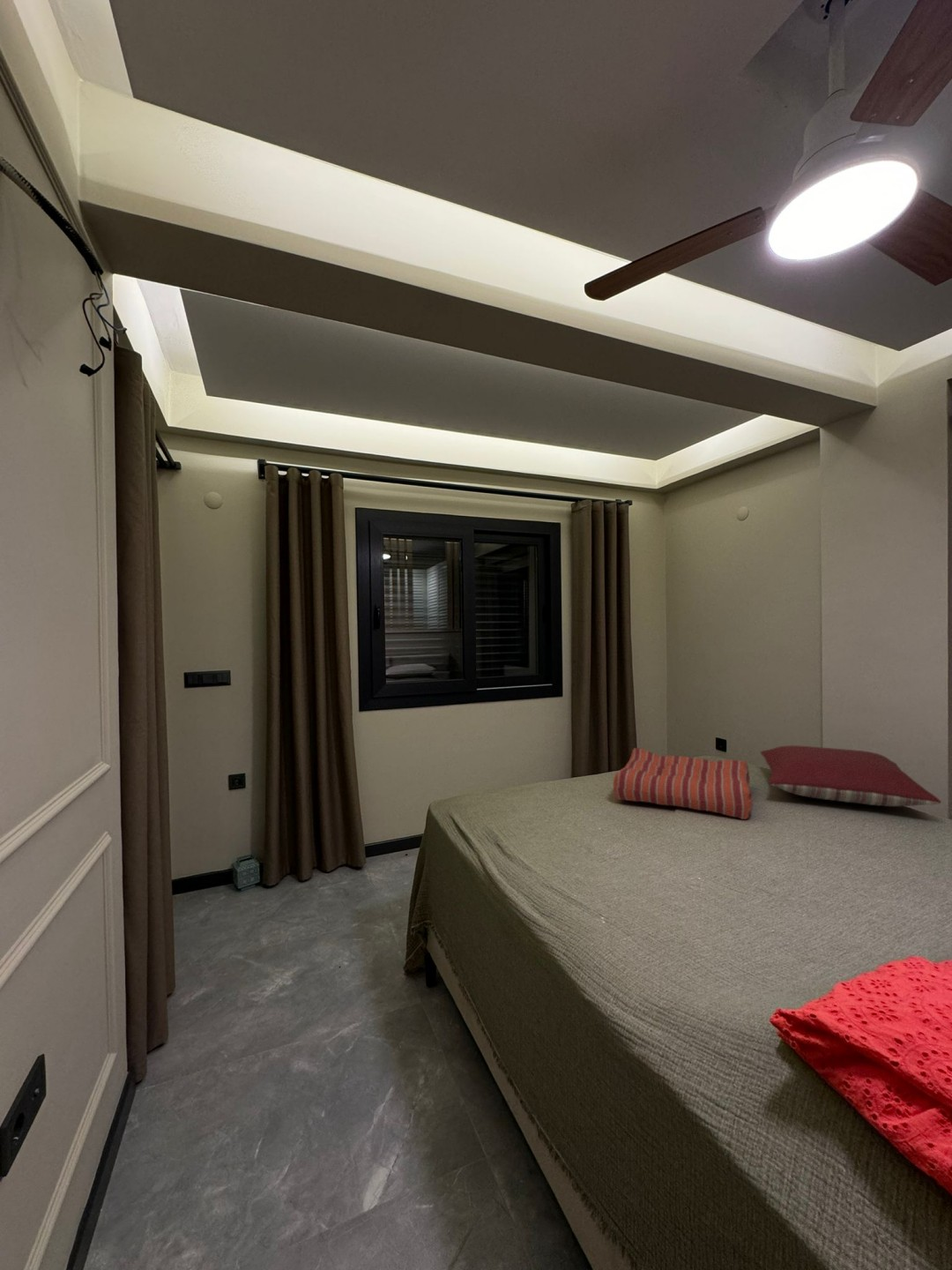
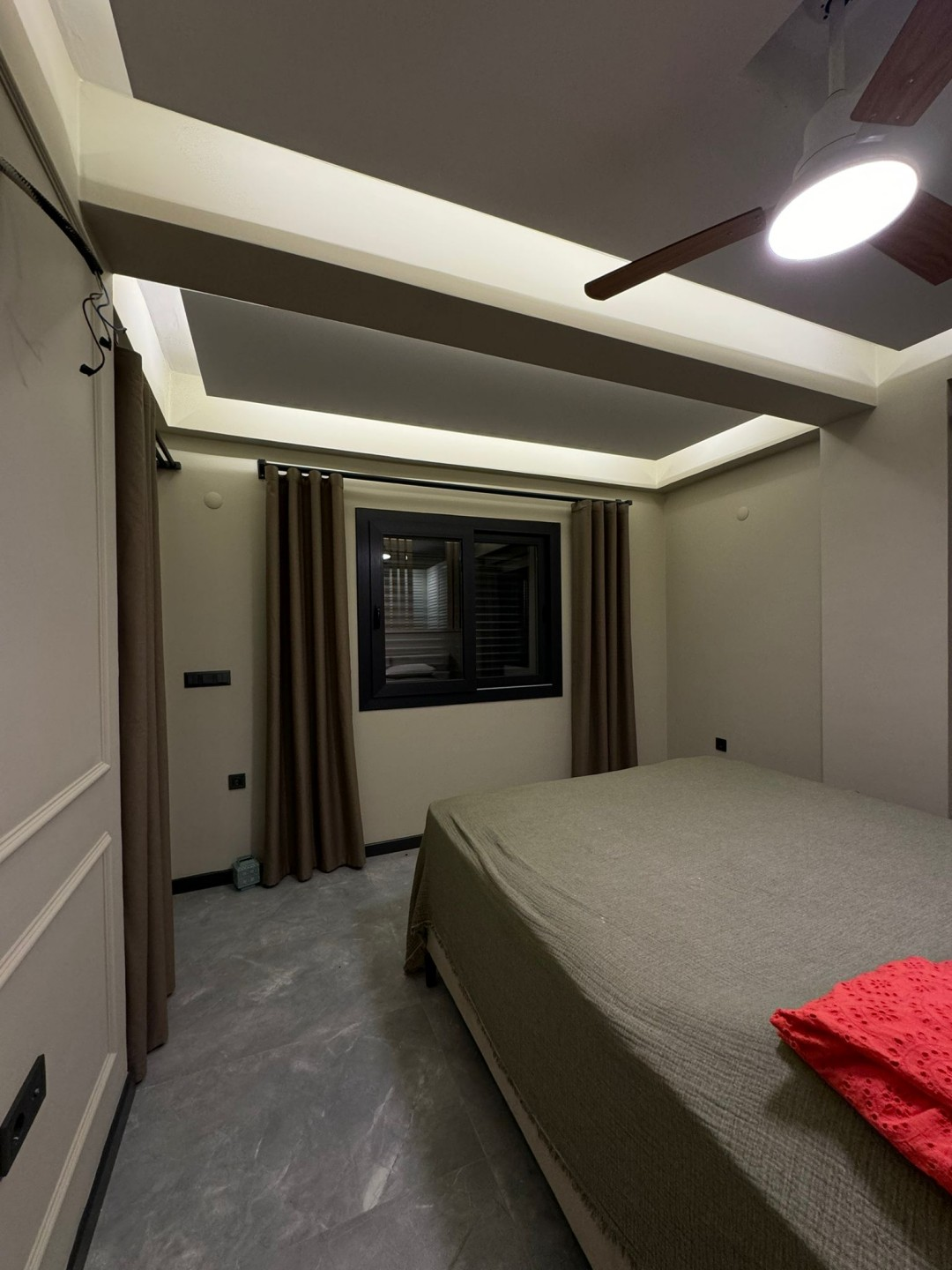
- pillow (836, 773)
- seat cushion (683, 779)
